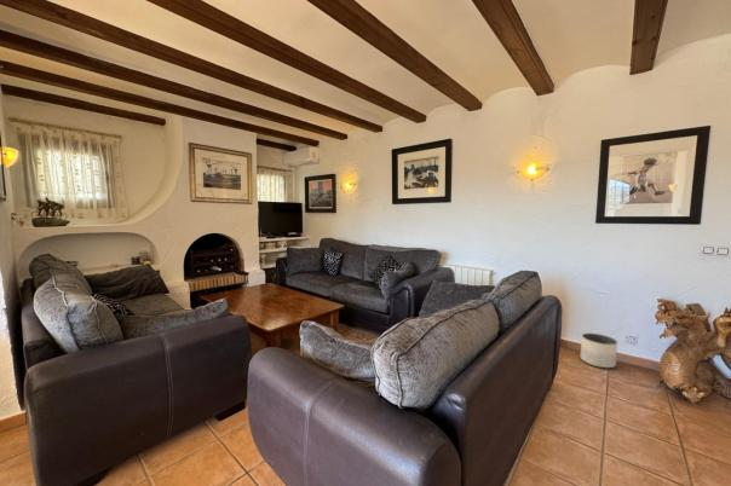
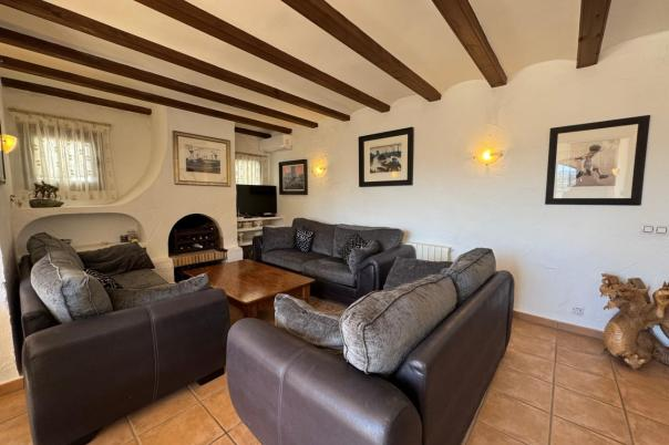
- planter (598, 349)
